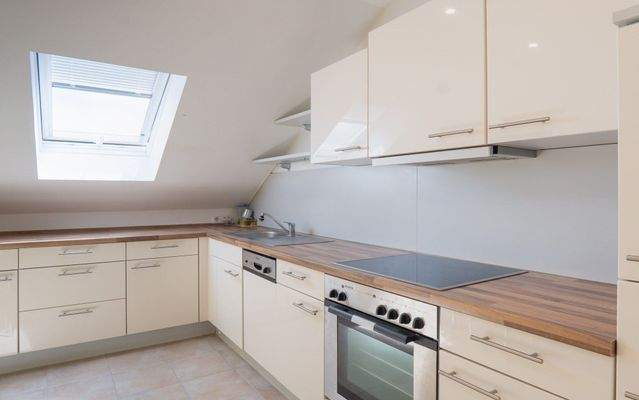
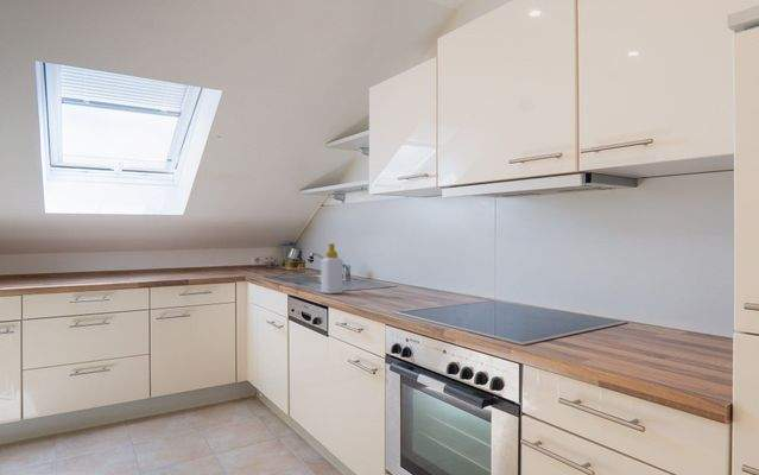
+ soap bottle (331, 268)
